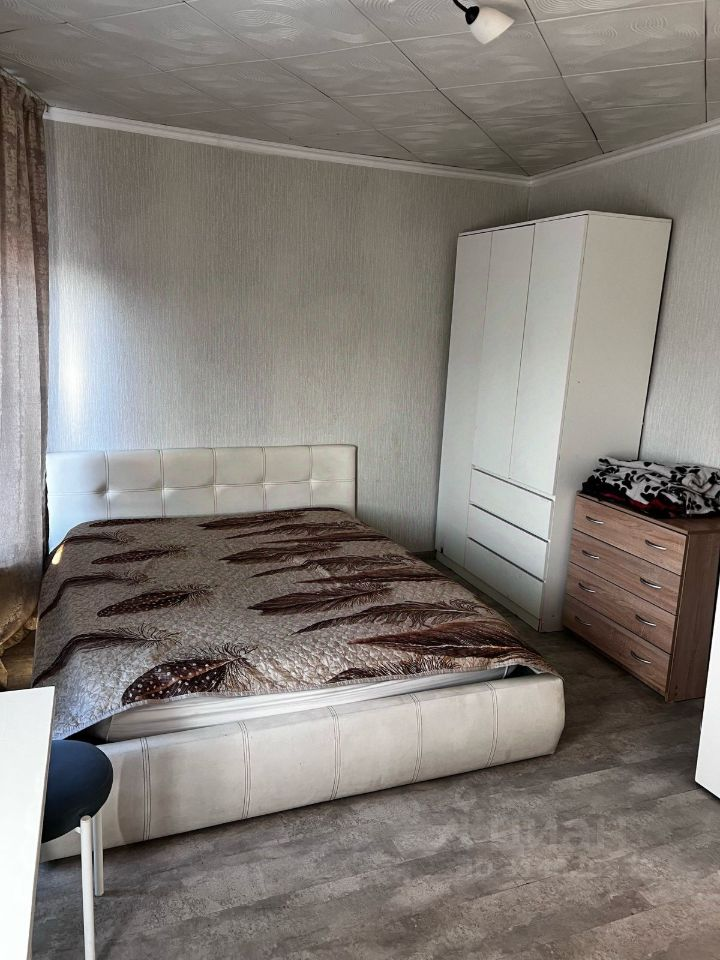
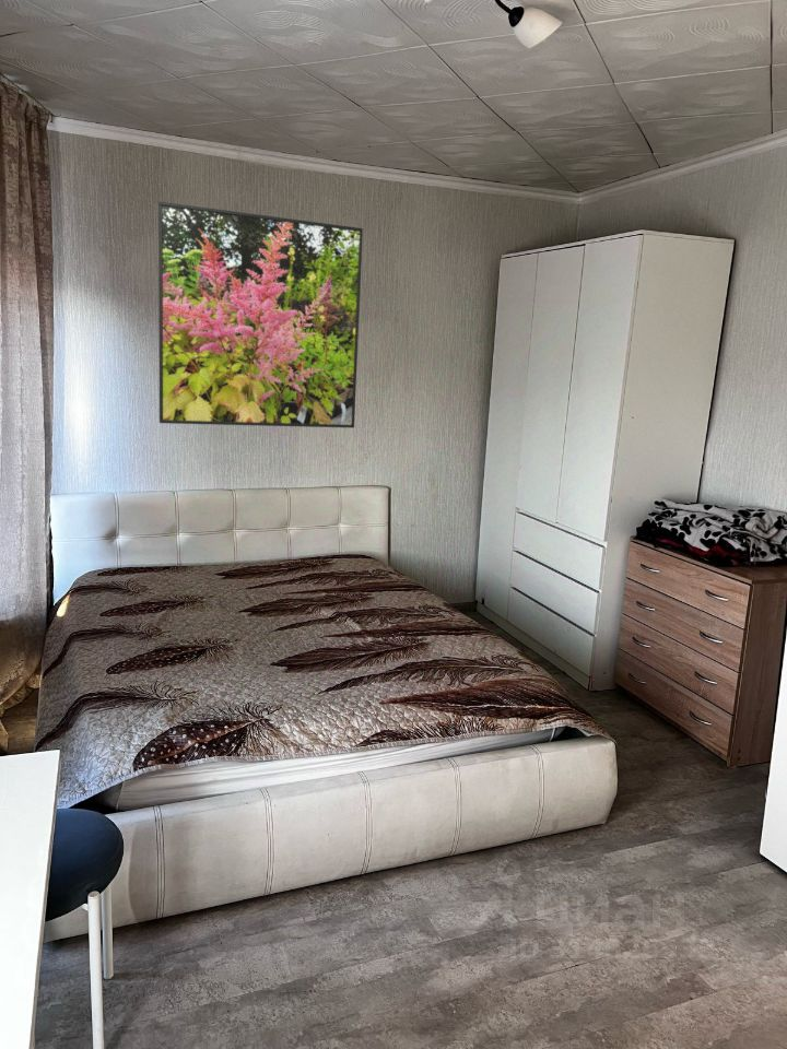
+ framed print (263, 322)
